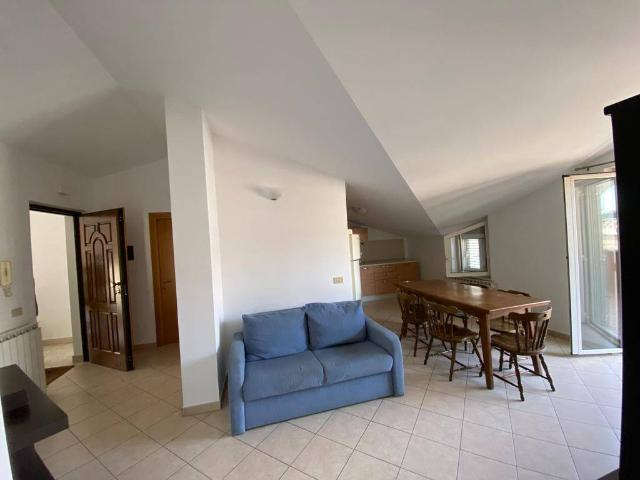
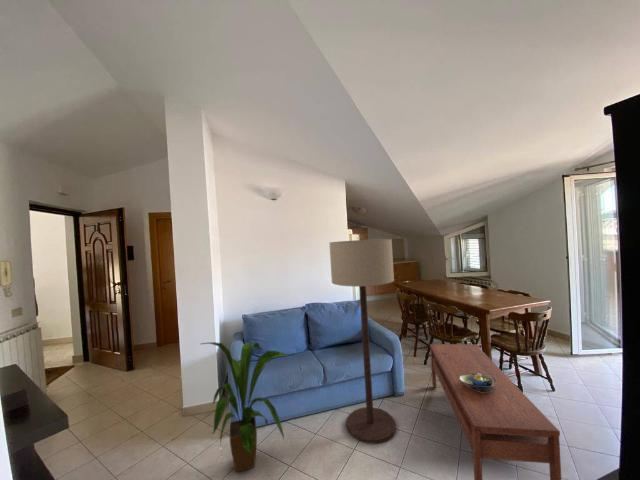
+ floor lamp (365, 333)
+ coffee table (477, 401)
+ house plant (251, 395)
+ decorative bowl (482, 378)
